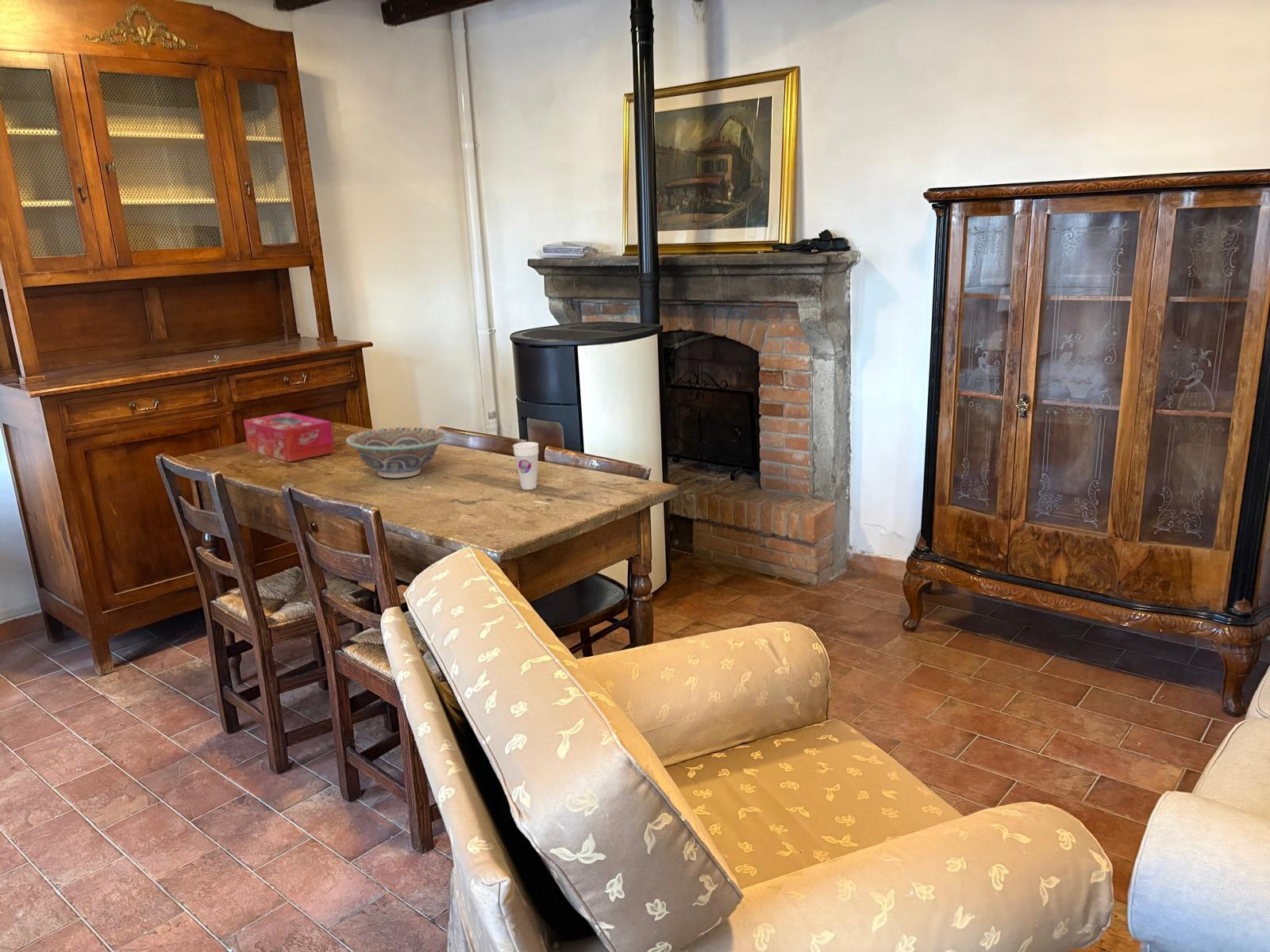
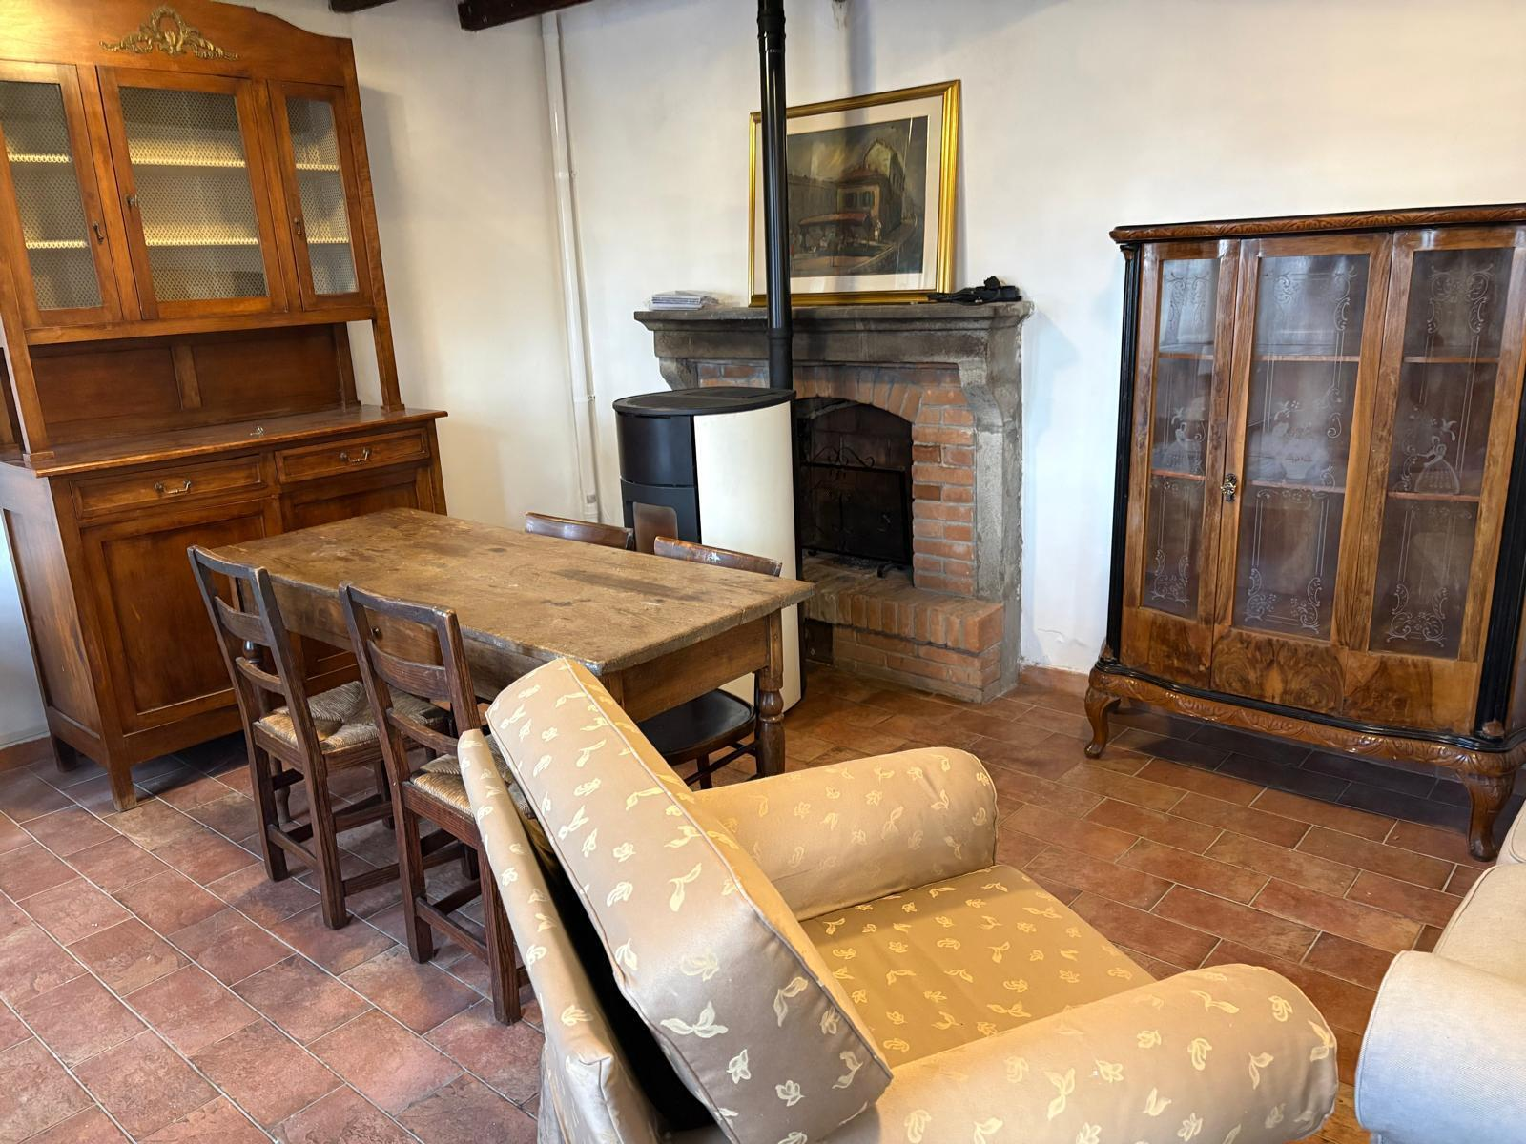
- tissue box (288, 436)
- decorative bowl (398, 454)
- cup (527, 466)
